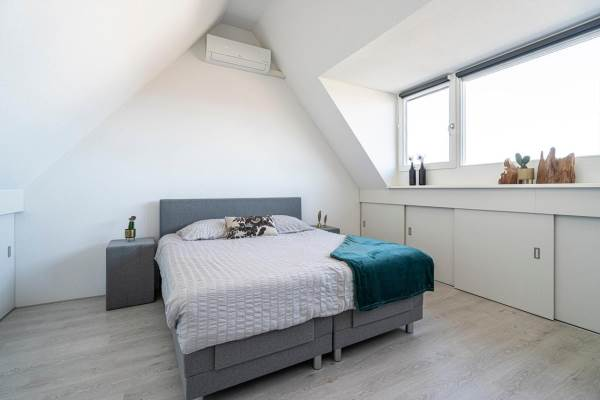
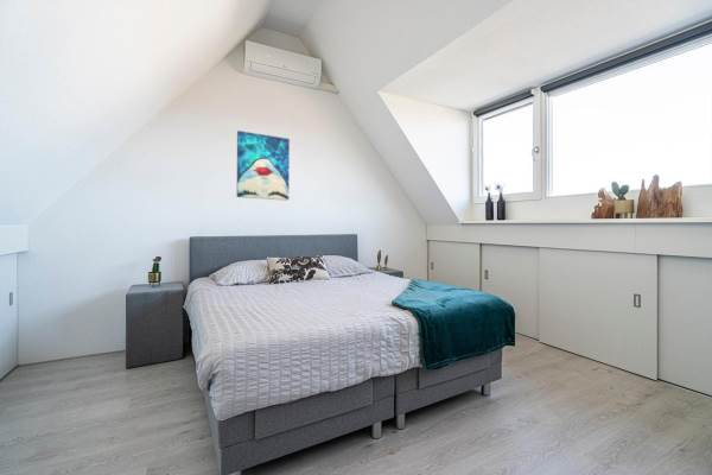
+ wall art (263, 166)
